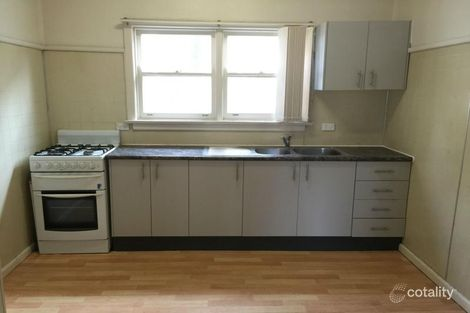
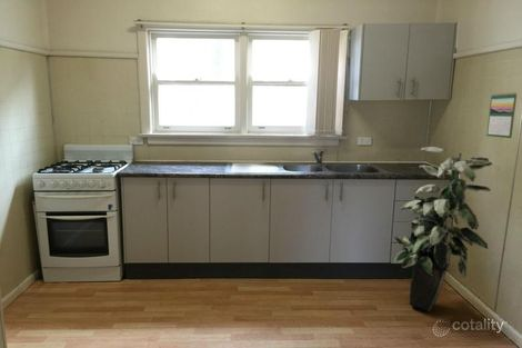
+ indoor plant (436, 229)
+ calendar (501, 115)
